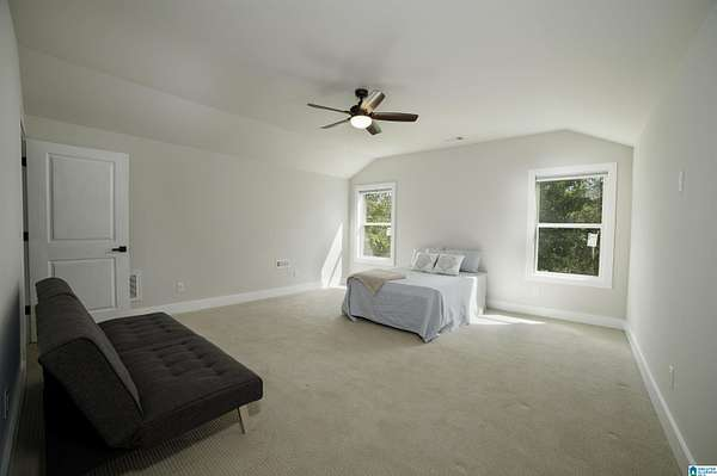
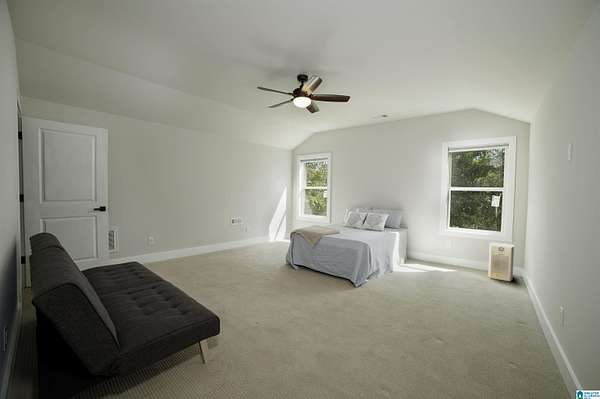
+ fan (500, 260)
